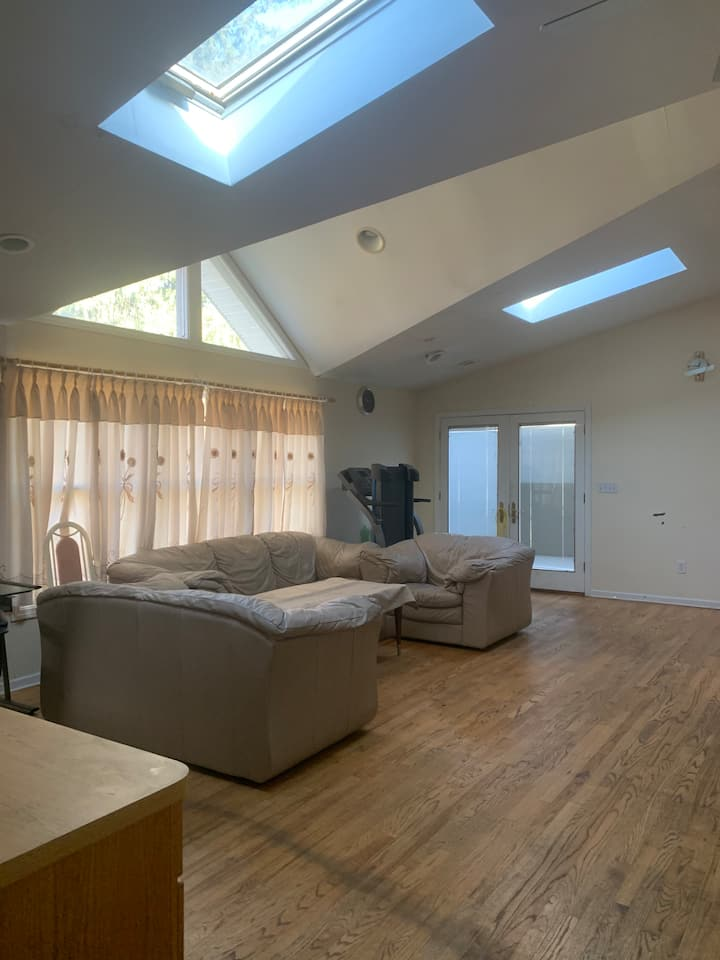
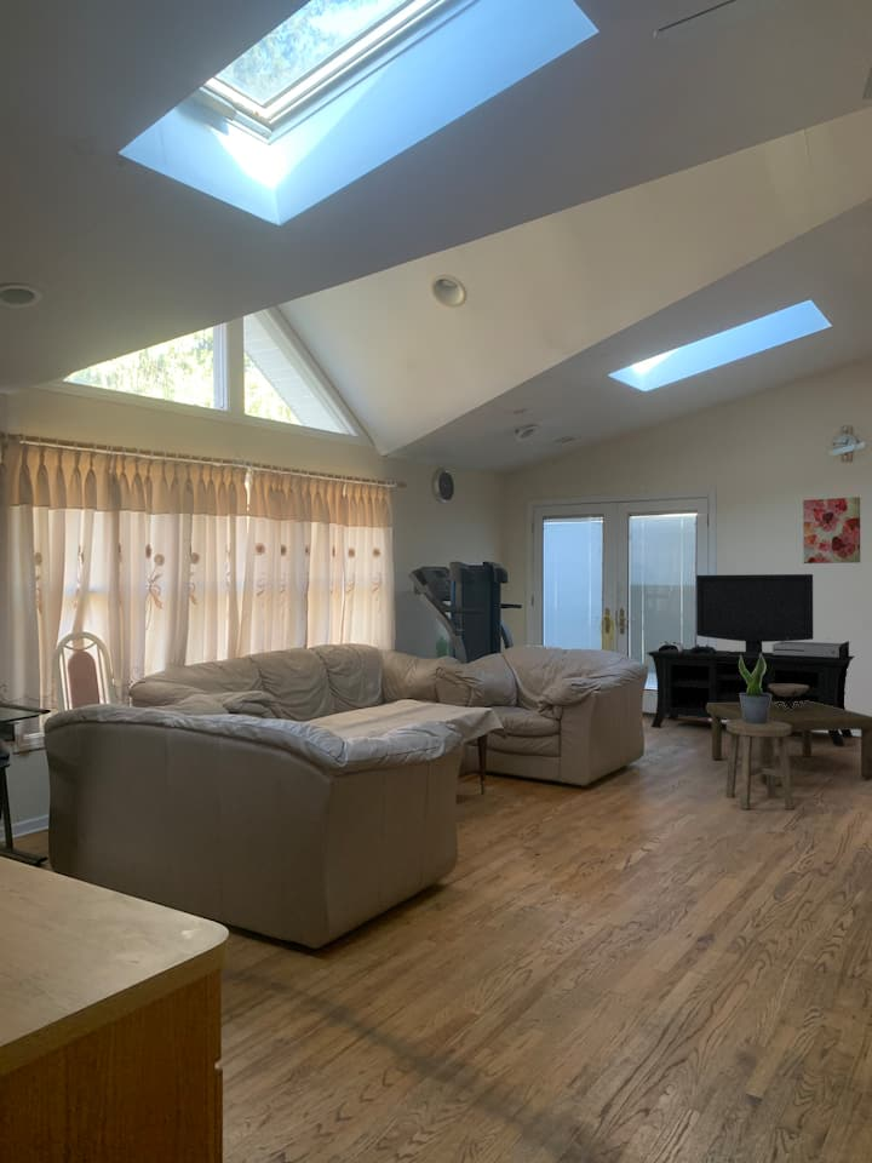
+ decorative bowl (788, 695)
+ stool (758, 766)
+ wall art (831, 531)
+ media console (747, 653)
+ coffee table (792, 729)
+ potted plant (755, 687)
